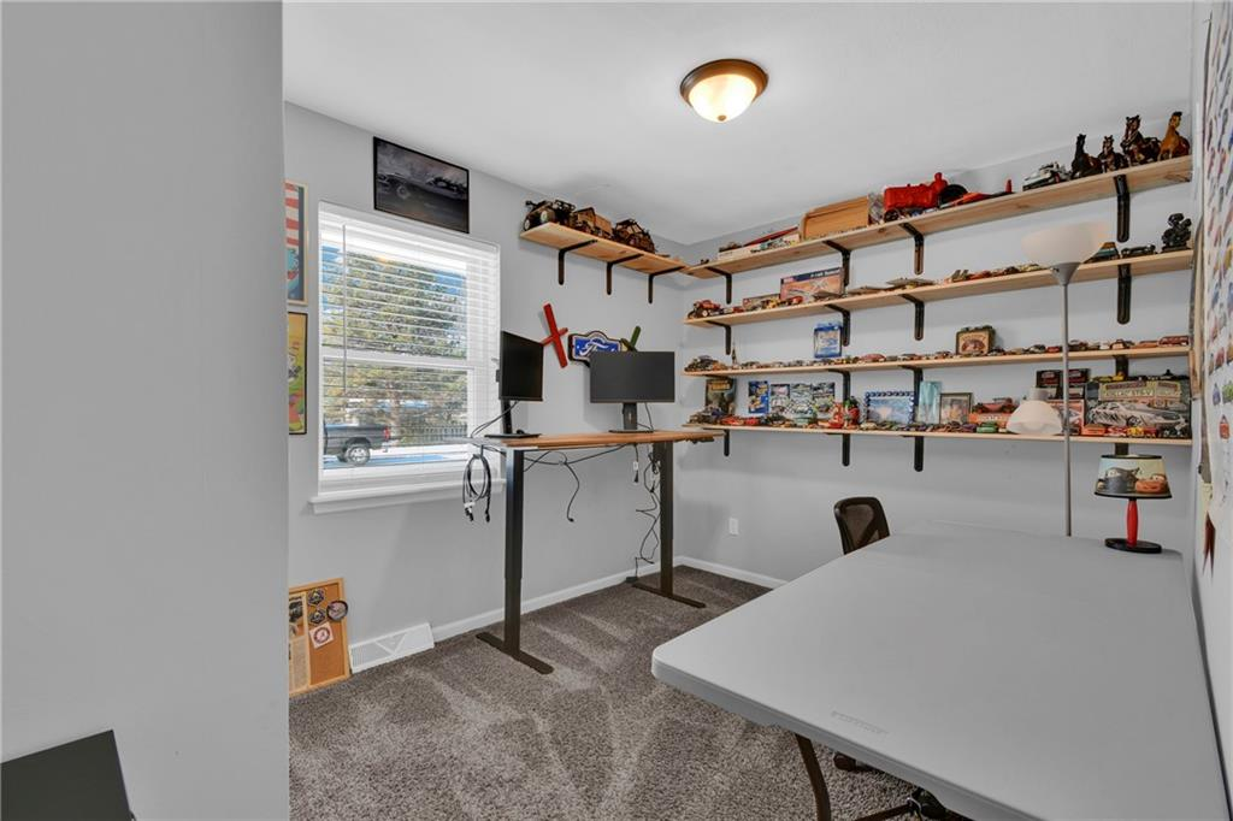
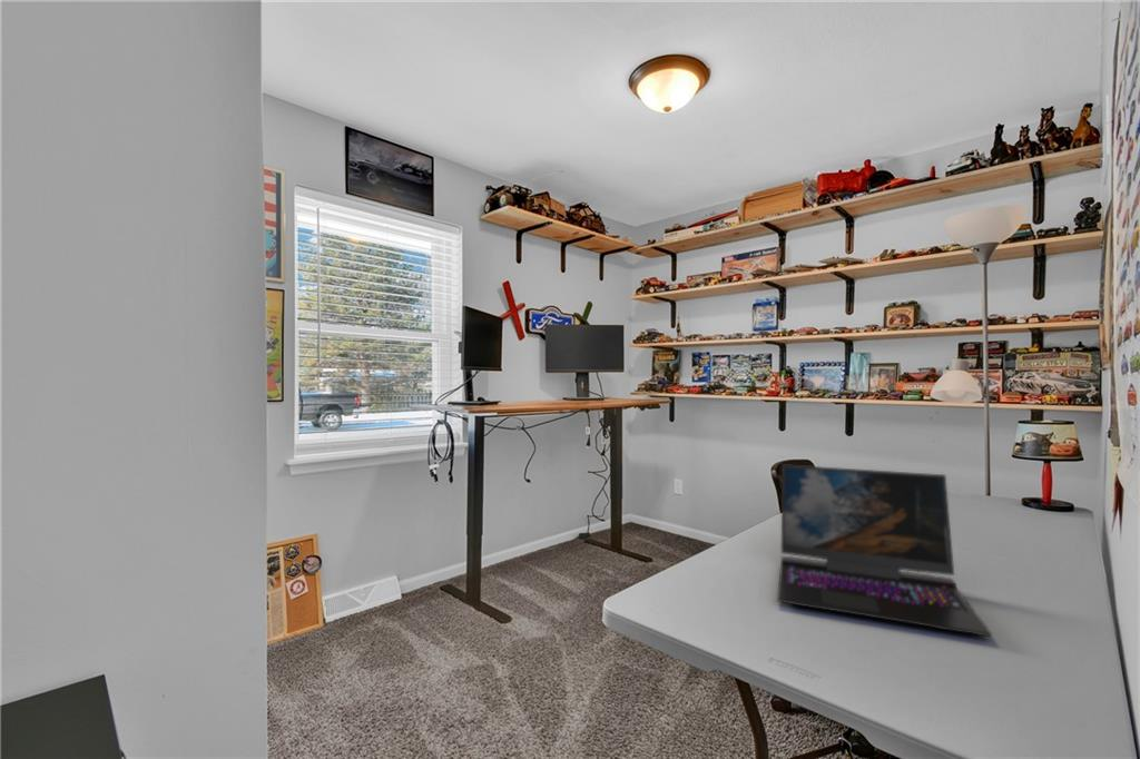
+ laptop (866, 535)
